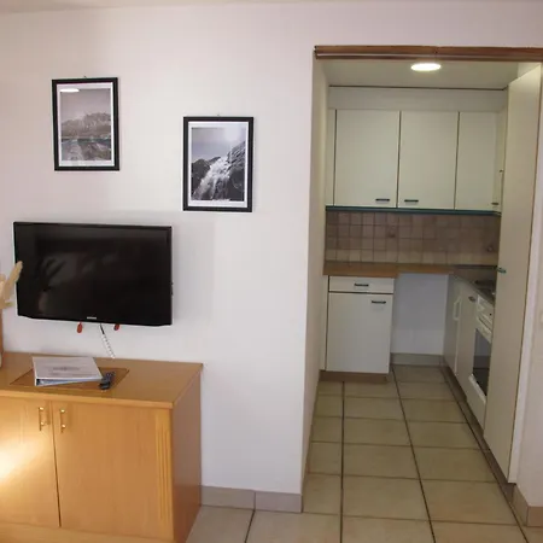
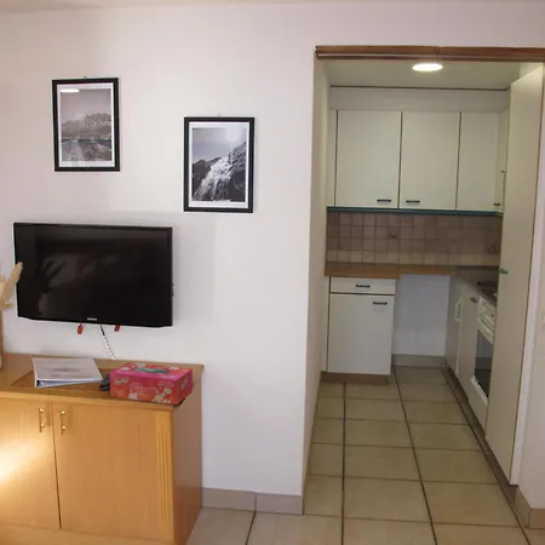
+ tissue box (151, 382)
